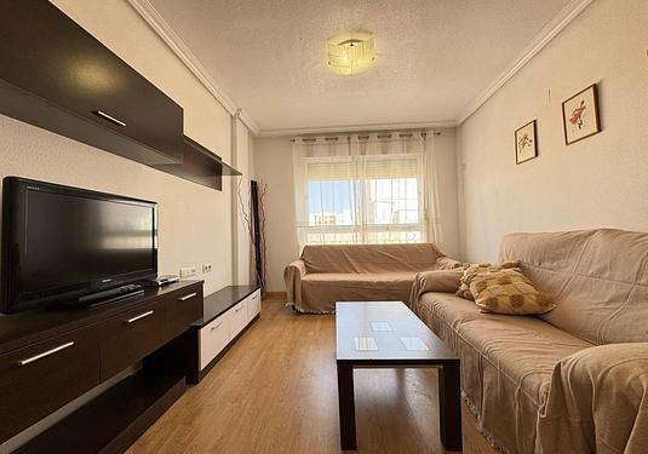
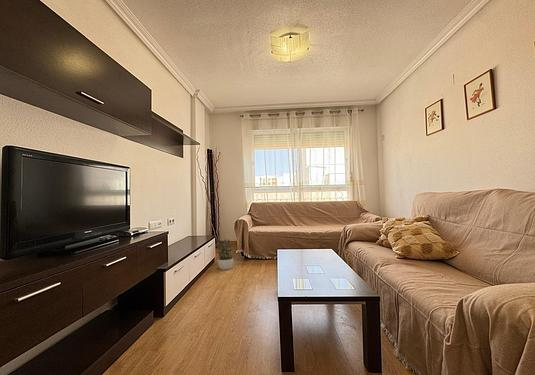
+ potted plant (224, 253)
